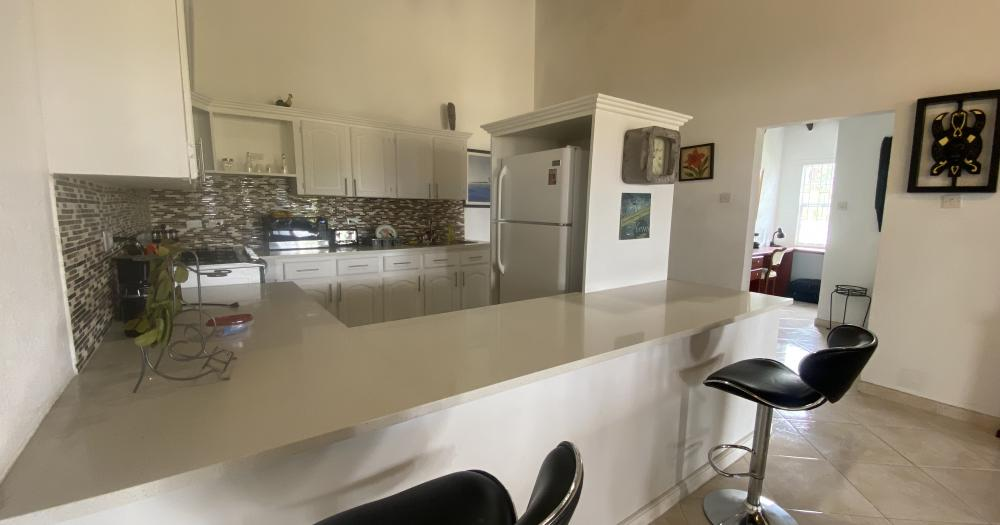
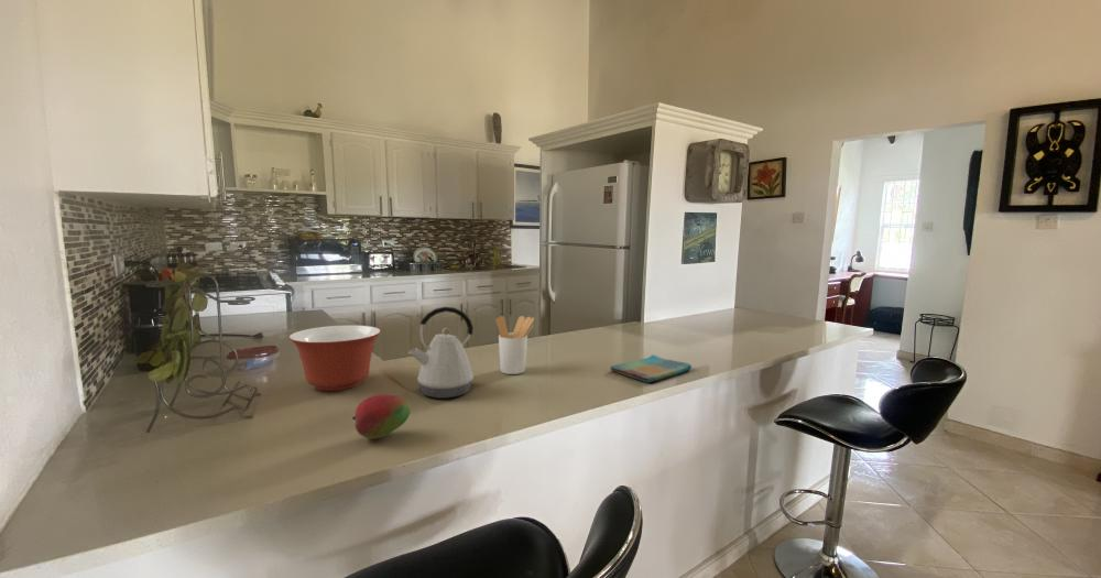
+ mixing bowl (337, 358)
+ fruit (381, 415)
+ utensil holder (516, 342)
+ kettle (444, 349)
+ dish towel (651, 367)
